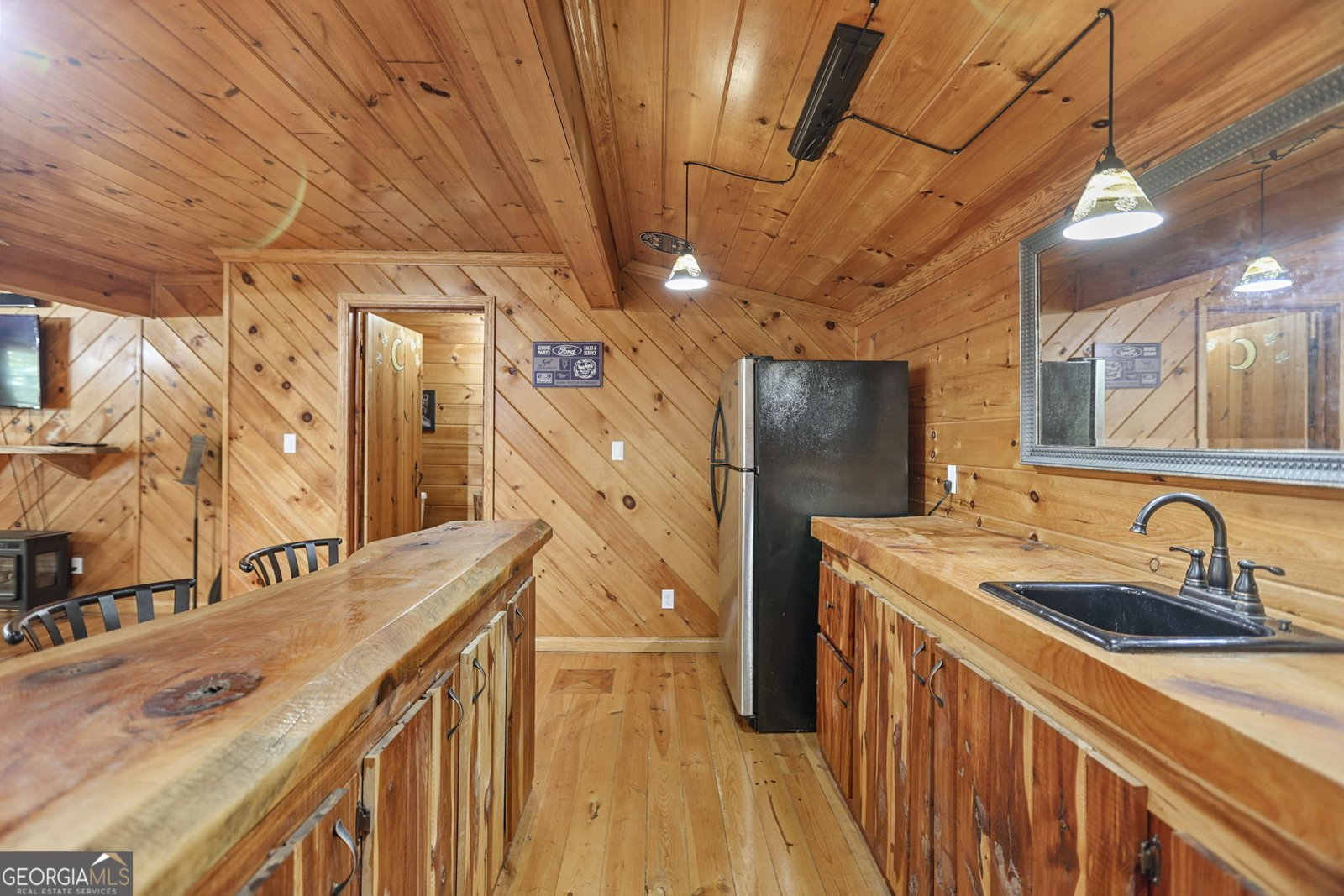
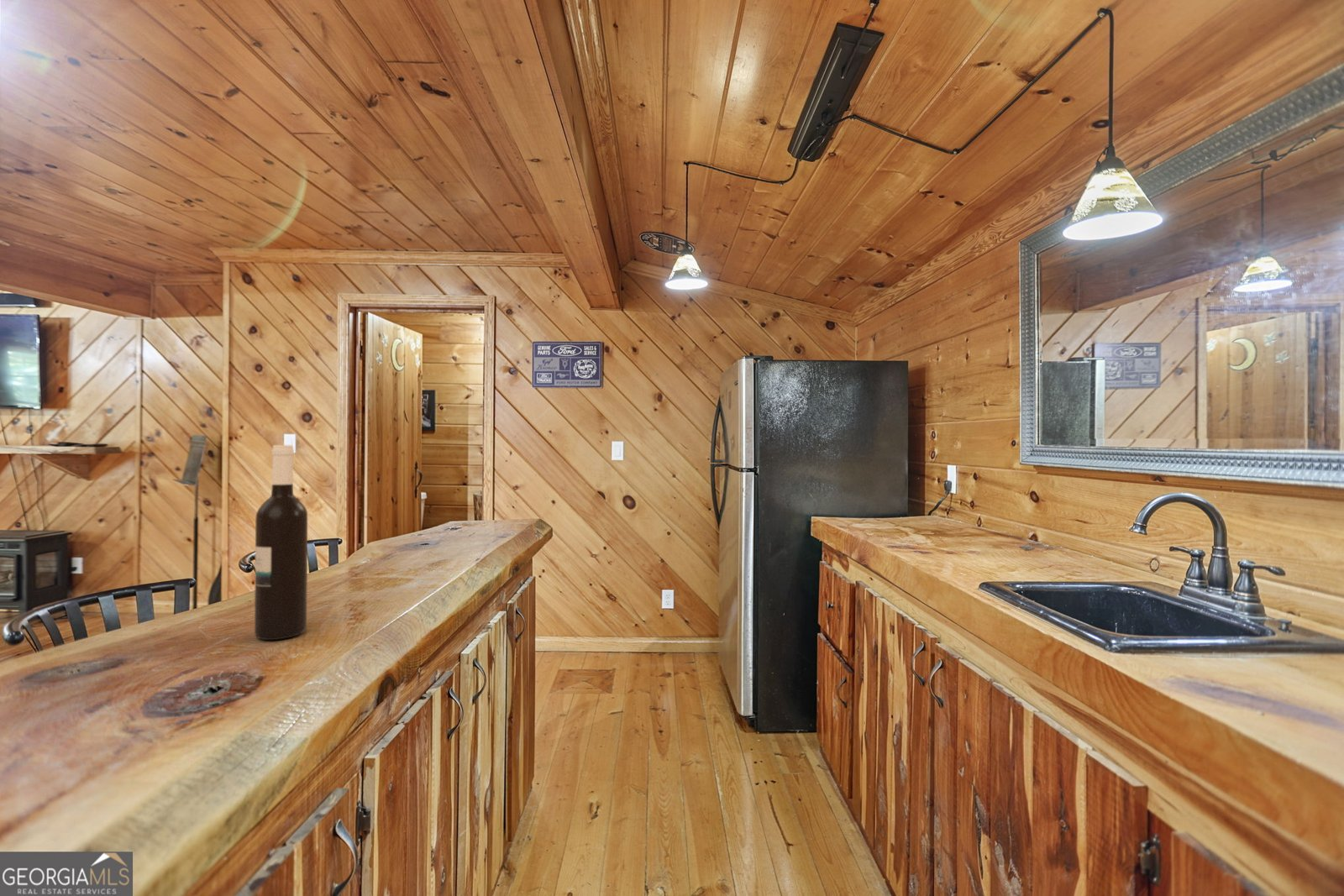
+ wine bottle (281, 539)
